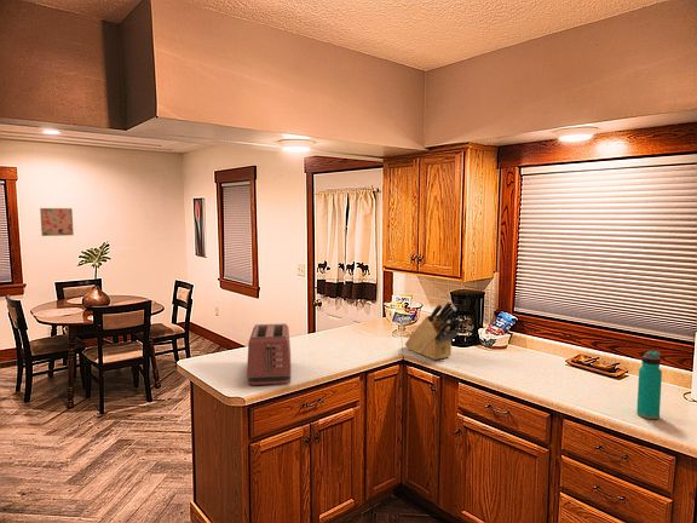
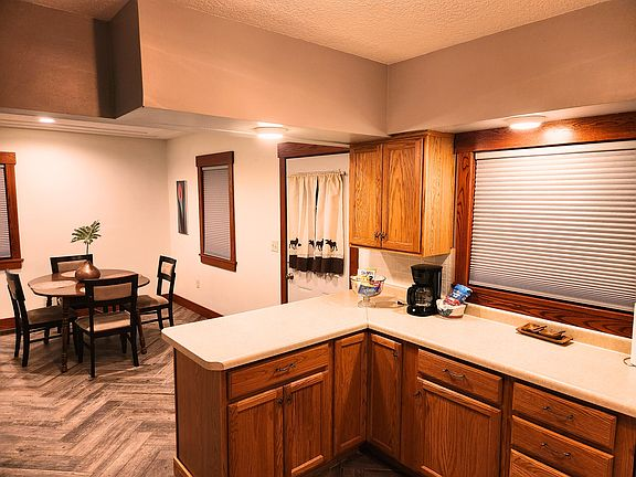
- knife block (432, 326)
- toaster (270, 351)
- wall art (57, 222)
- water bottle (649, 384)
